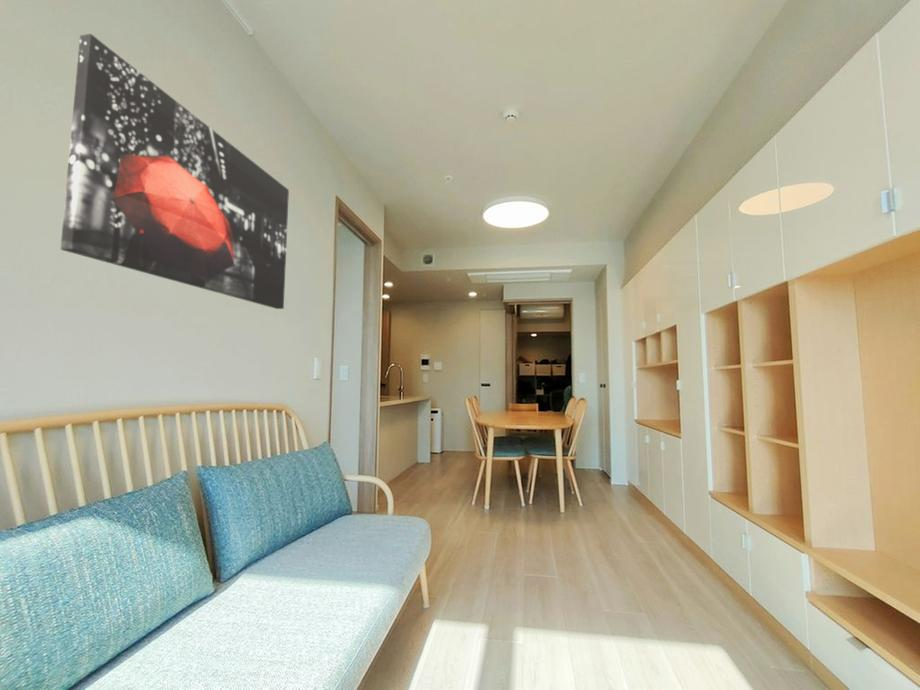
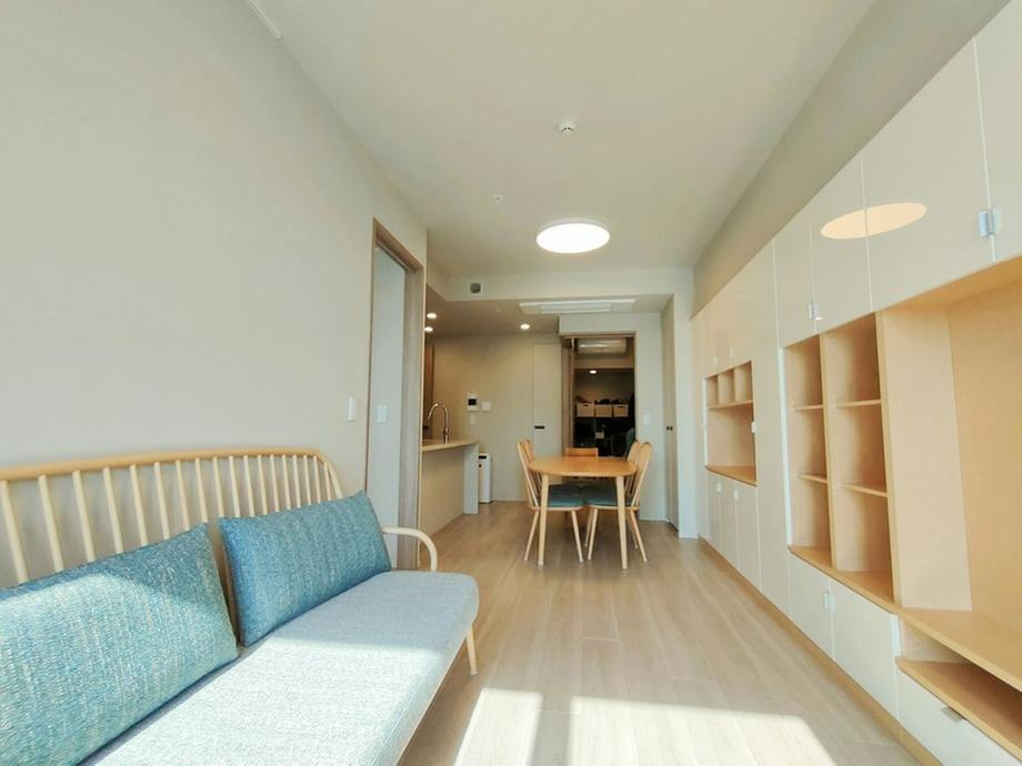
- wall art (210, 210)
